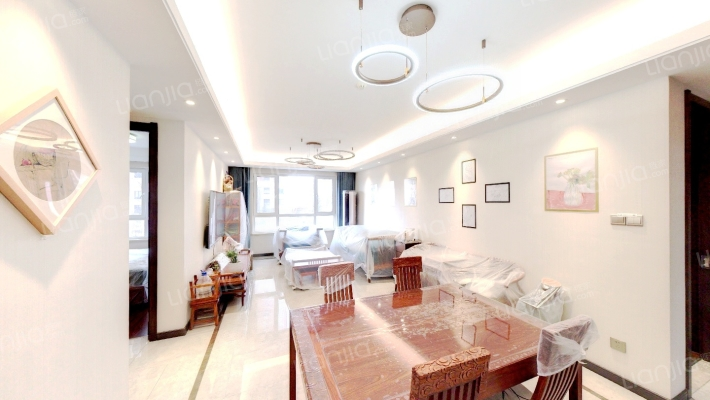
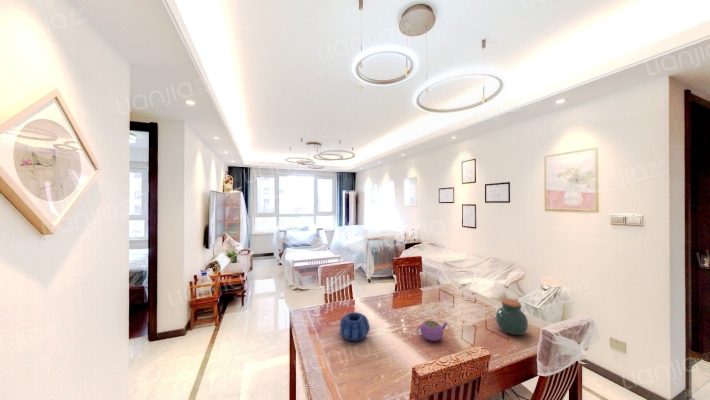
+ teapot (432, 330)
+ jar (511, 316)
+ decorative bowl (354, 325)
